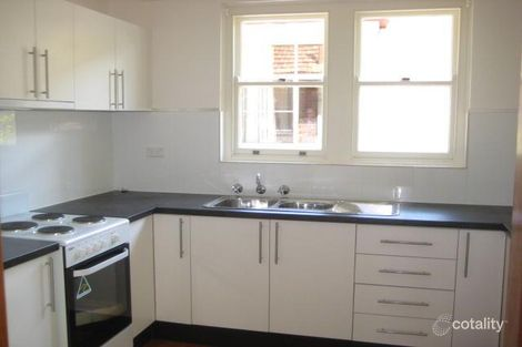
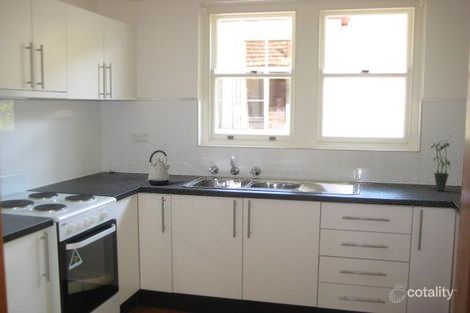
+ potted plant (439, 164)
+ kettle (159, 167)
